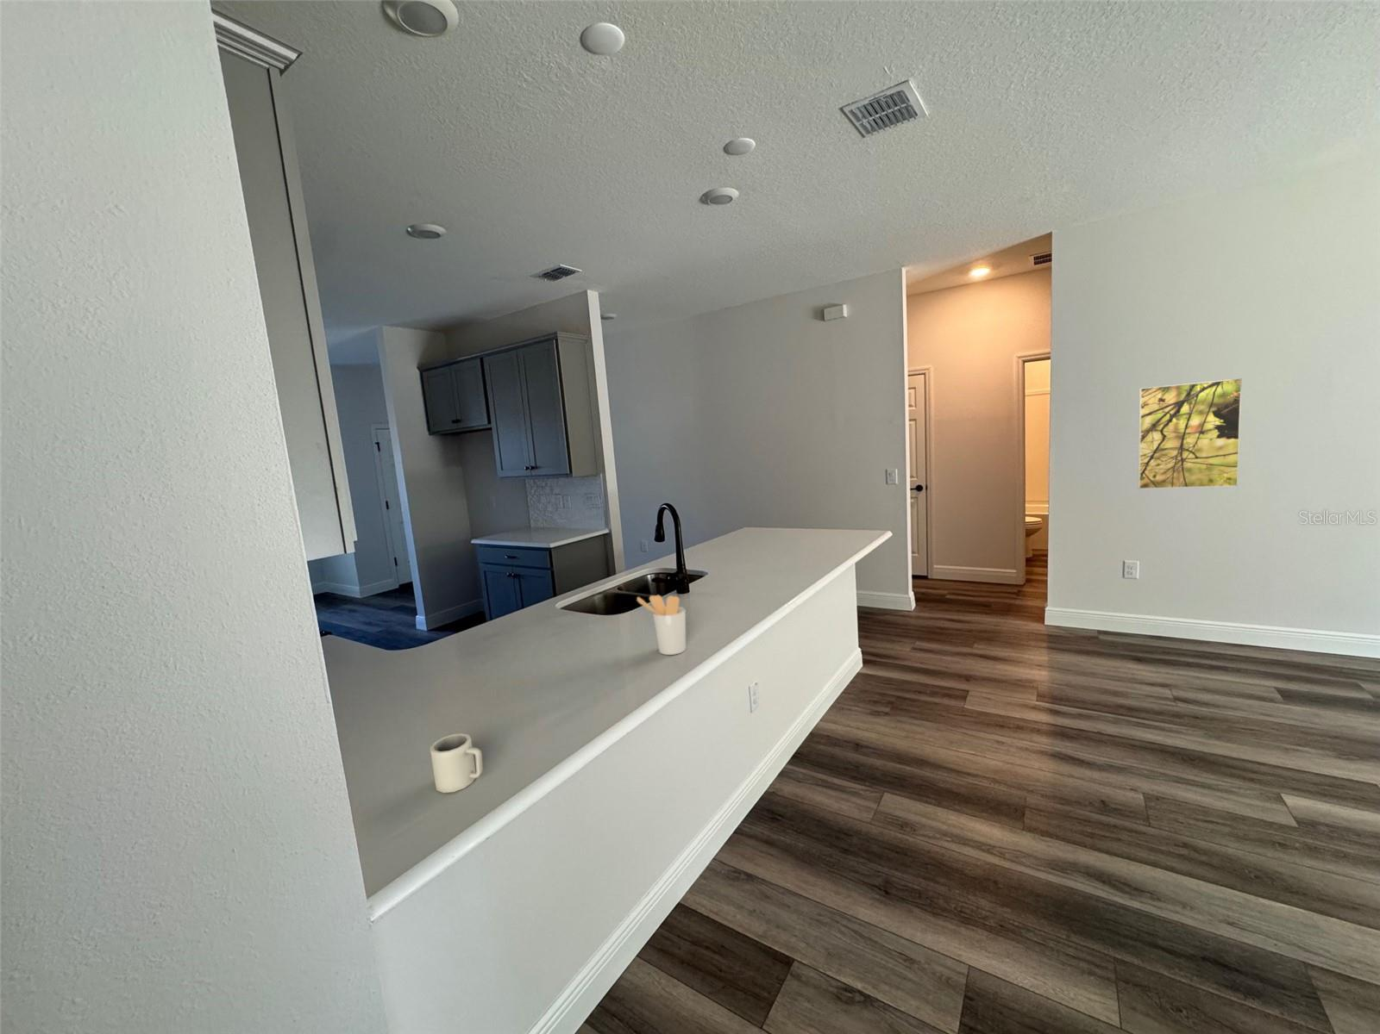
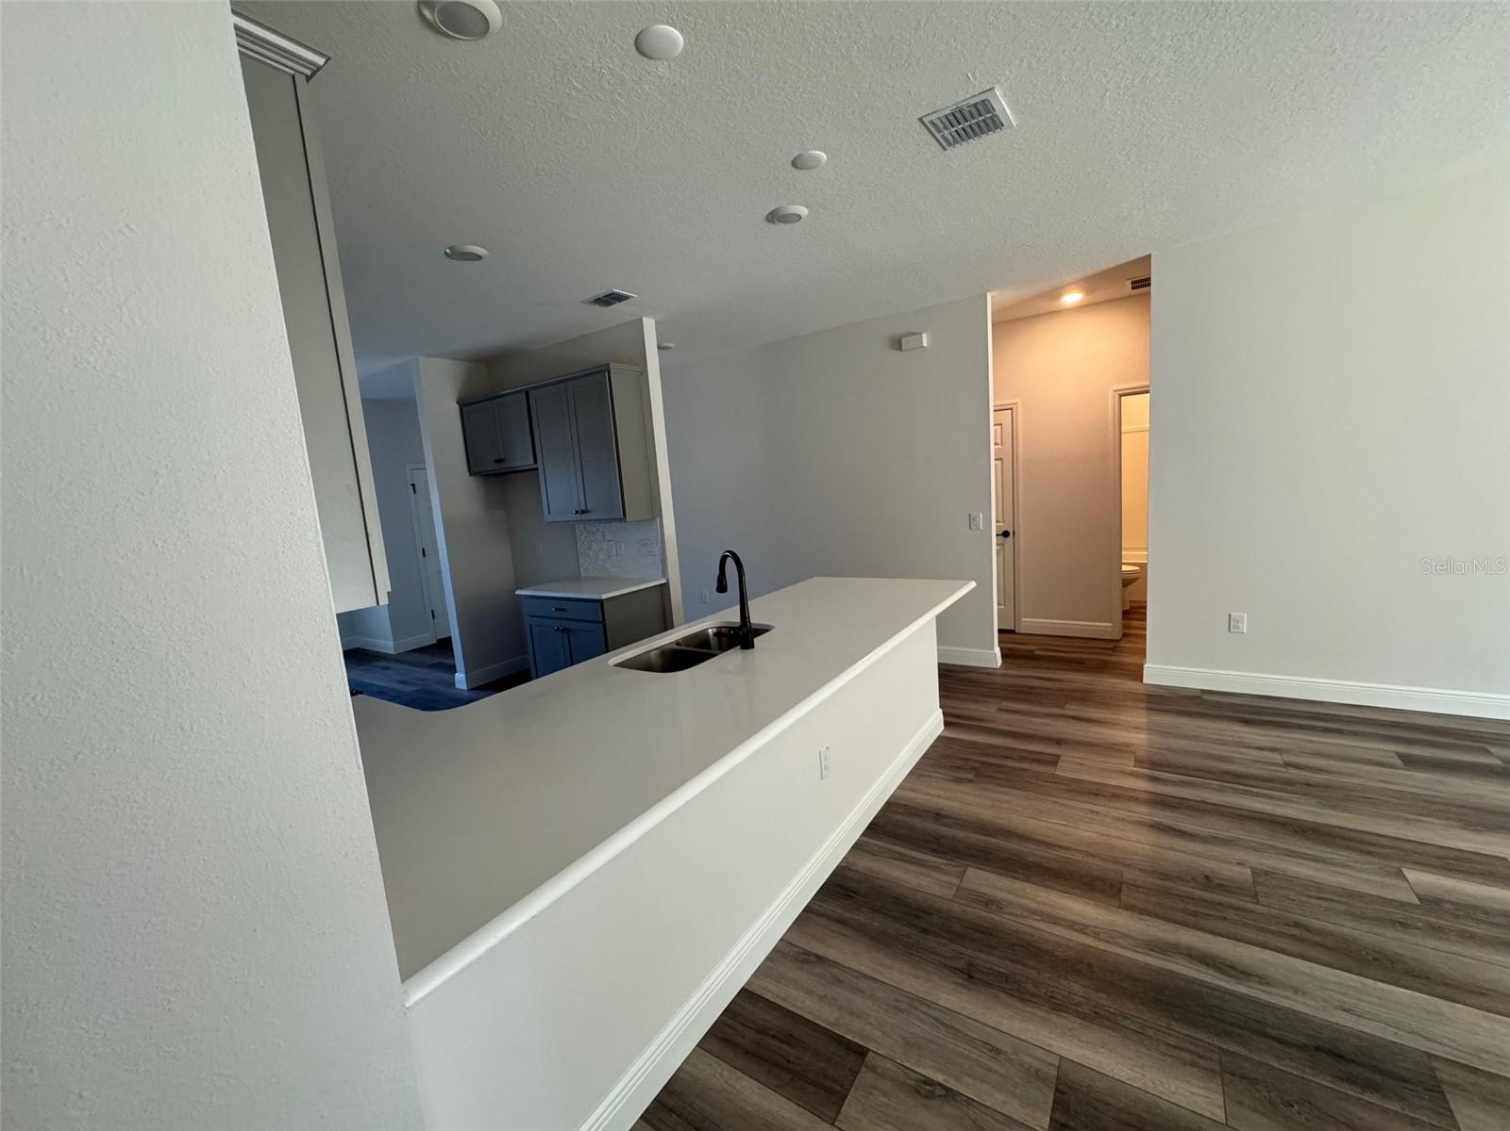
- utensil holder (662, 622)
- cup (459, 762)
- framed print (1187, 436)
